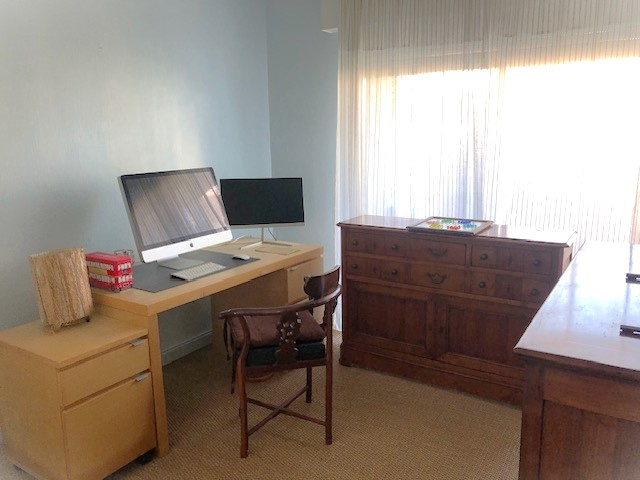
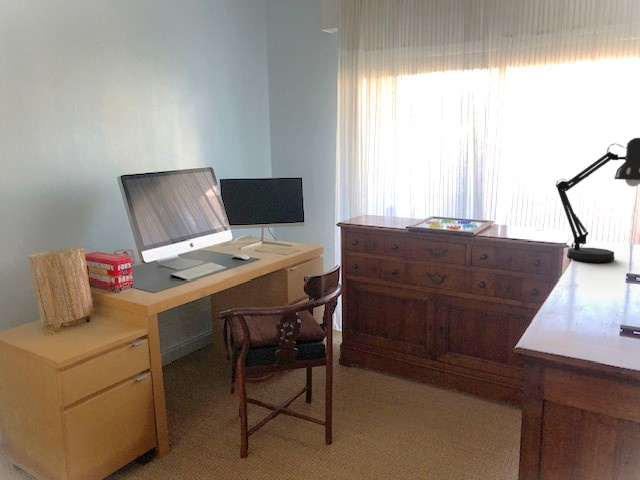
+ desk lamp (614, 178)
